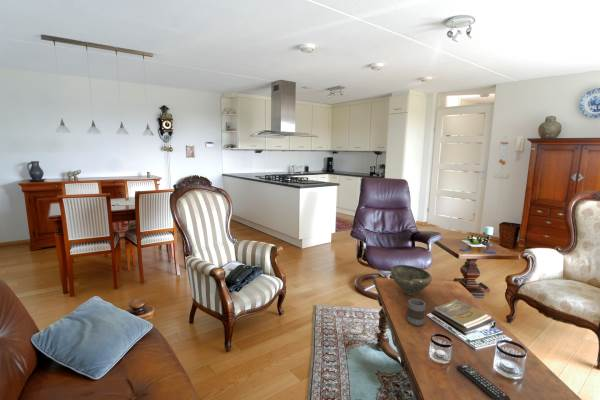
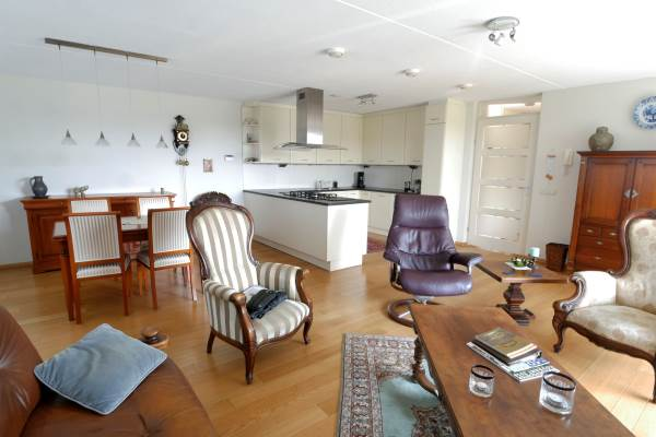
- mug (414, 309)
- remote control (481, 382)
- bowl (410, 281)
